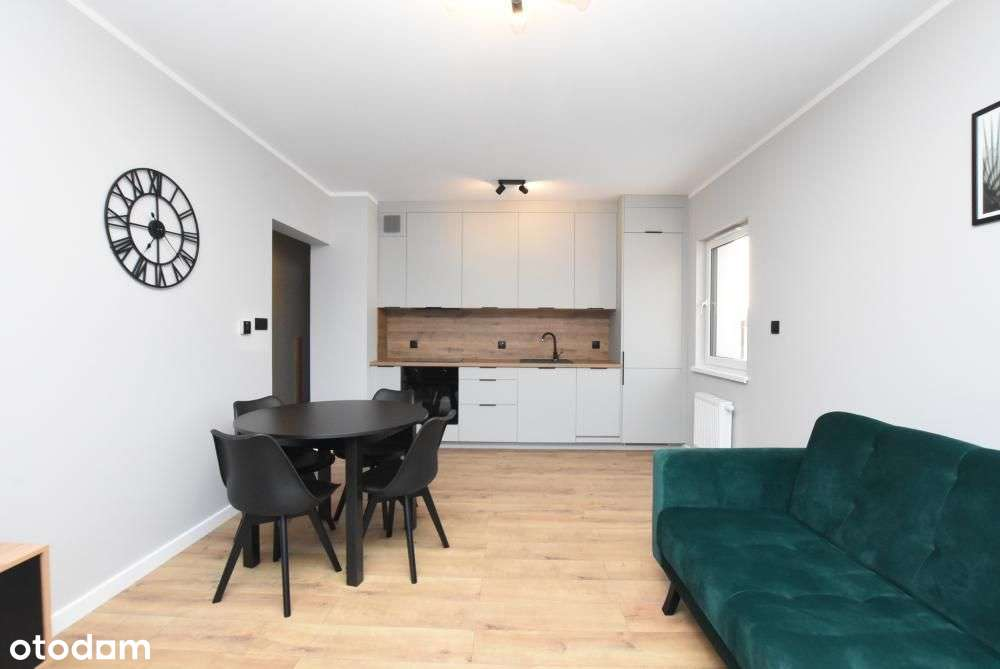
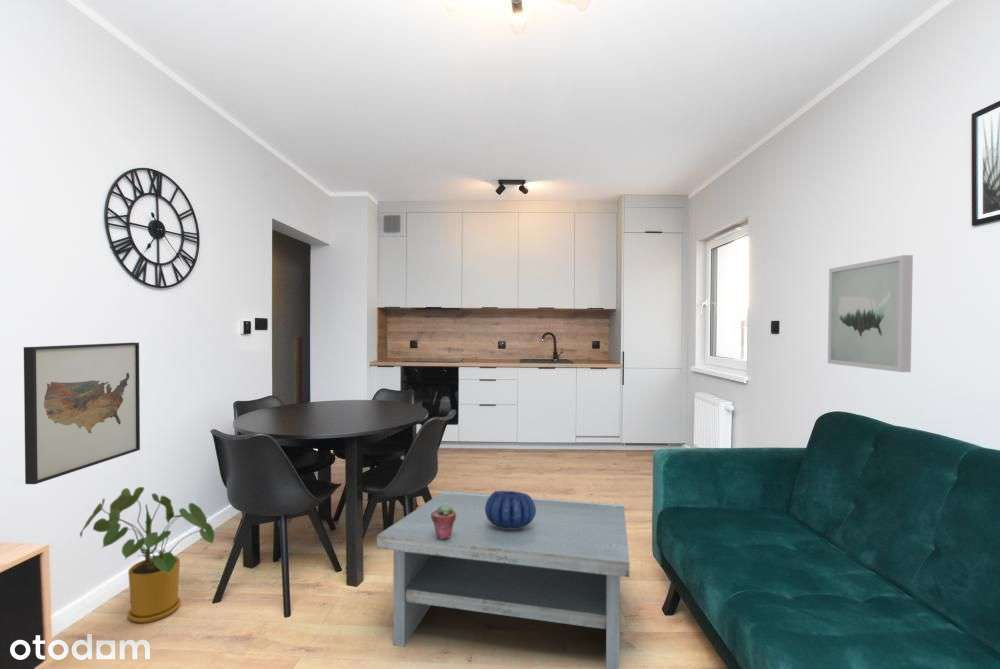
+ house plant (148, 554)
+ wall art (865, 315)
+ potted succulent (443, 526)
+ wall art (89, 404)
+ decorative bowl (509, 510)
+ coffee table (515, 563)
